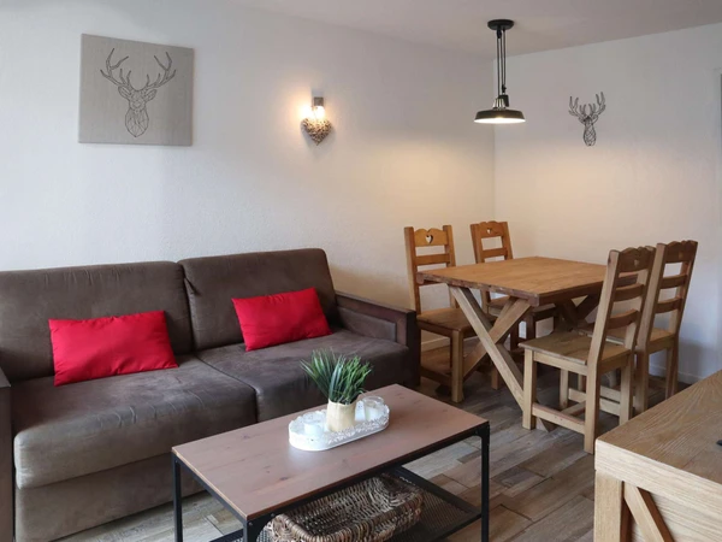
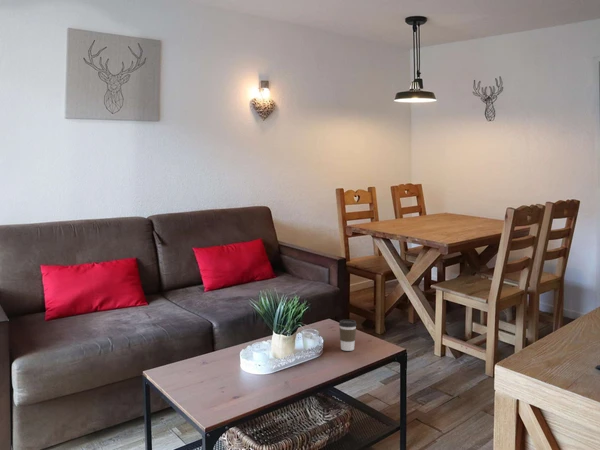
+ coffee cup (347, 335)
